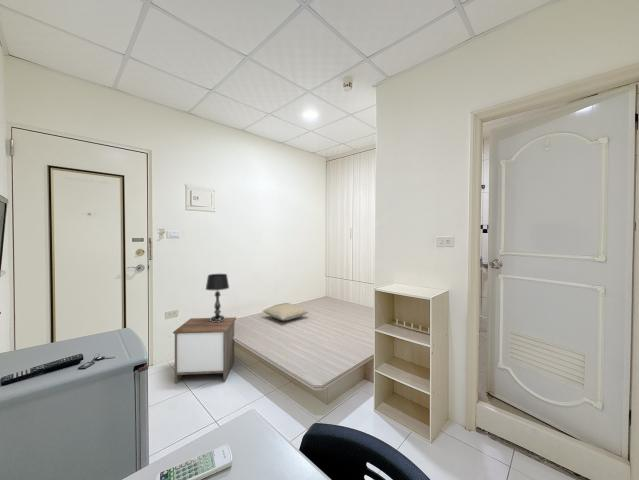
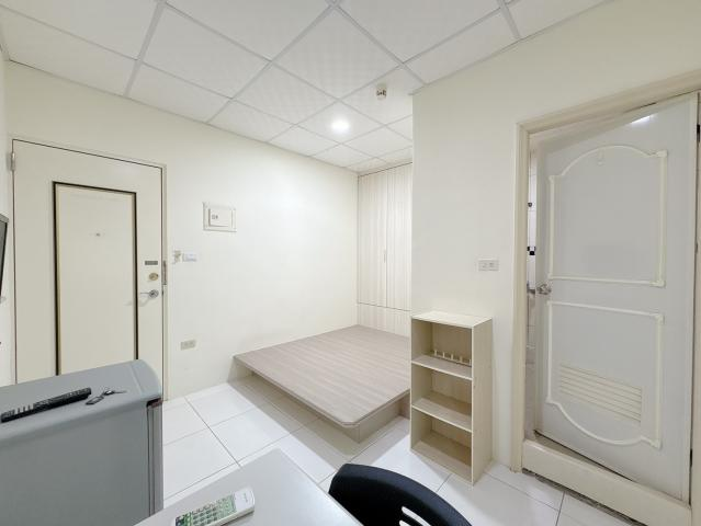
- nightstand (207, 347)
- pillow (285, 311)
- table lamp (217, 297)
